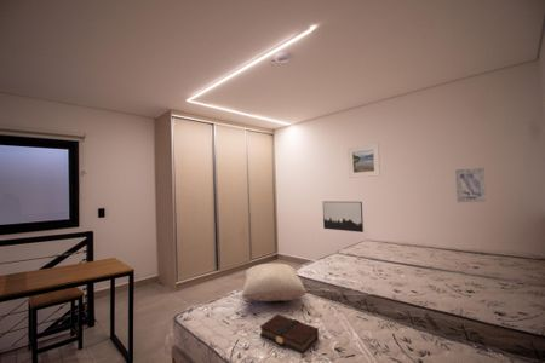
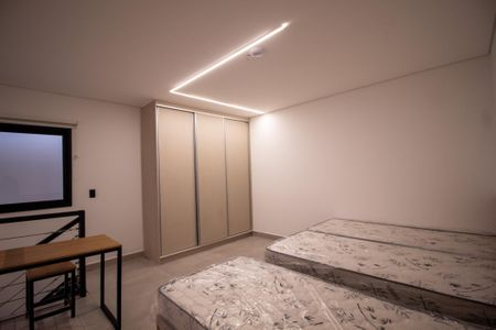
- wall art (342, 215)
- wall art (470, 185)
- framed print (362, 161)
- book (288, 332)
- pillow (272, 280)
